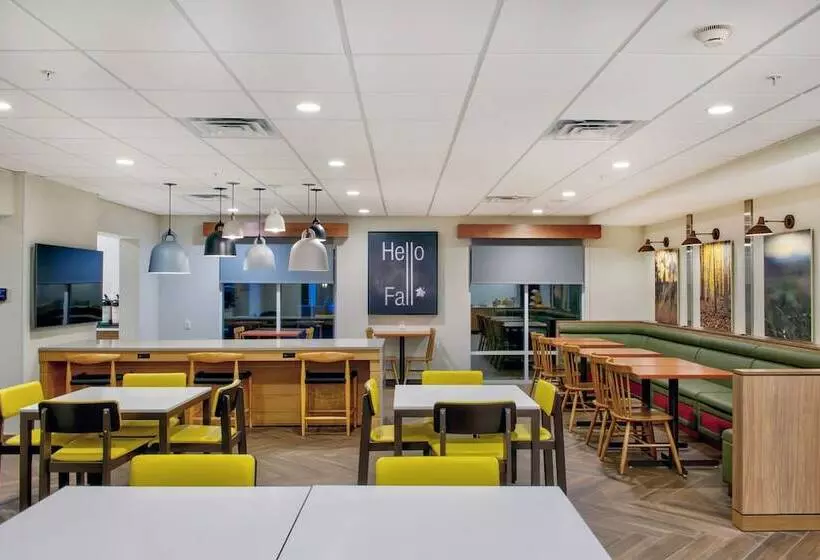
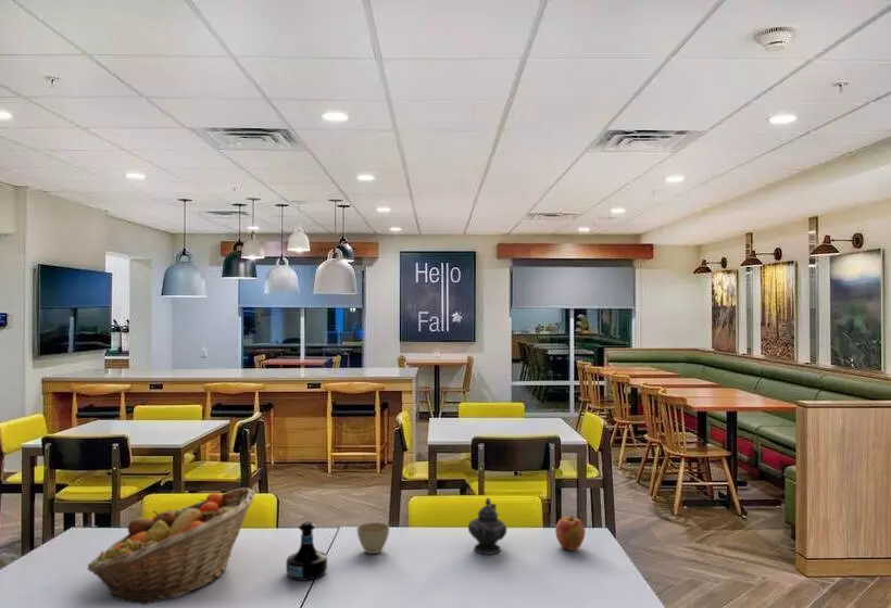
+ flower pot (373, 539)
+ apple (569, 531)
+ teapot (487, 523)
+ fruit basket (178, 537)
+ tequila bottle (306, 547)
